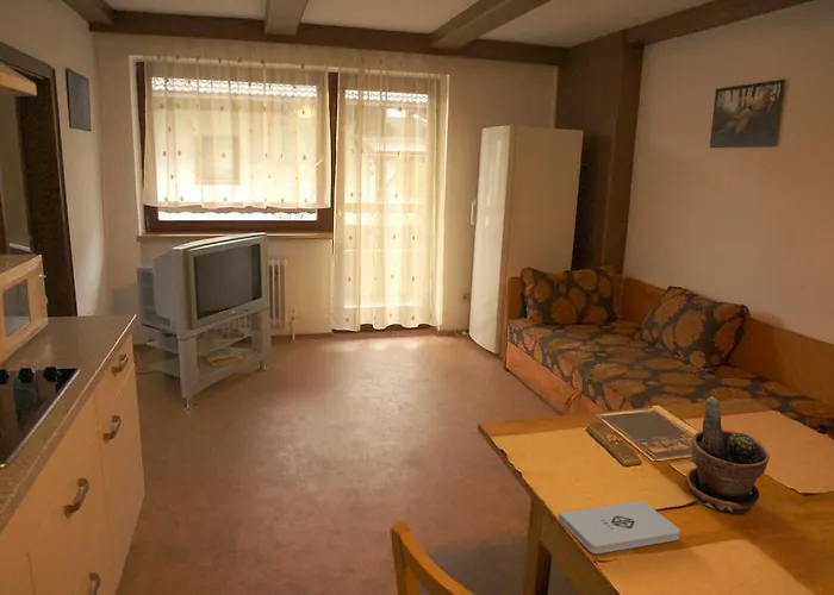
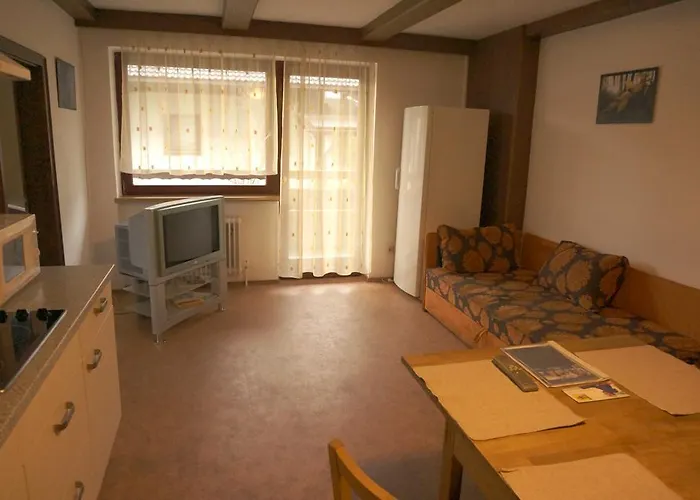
- notepad (618, 525)
- potted plant (728, 449)
